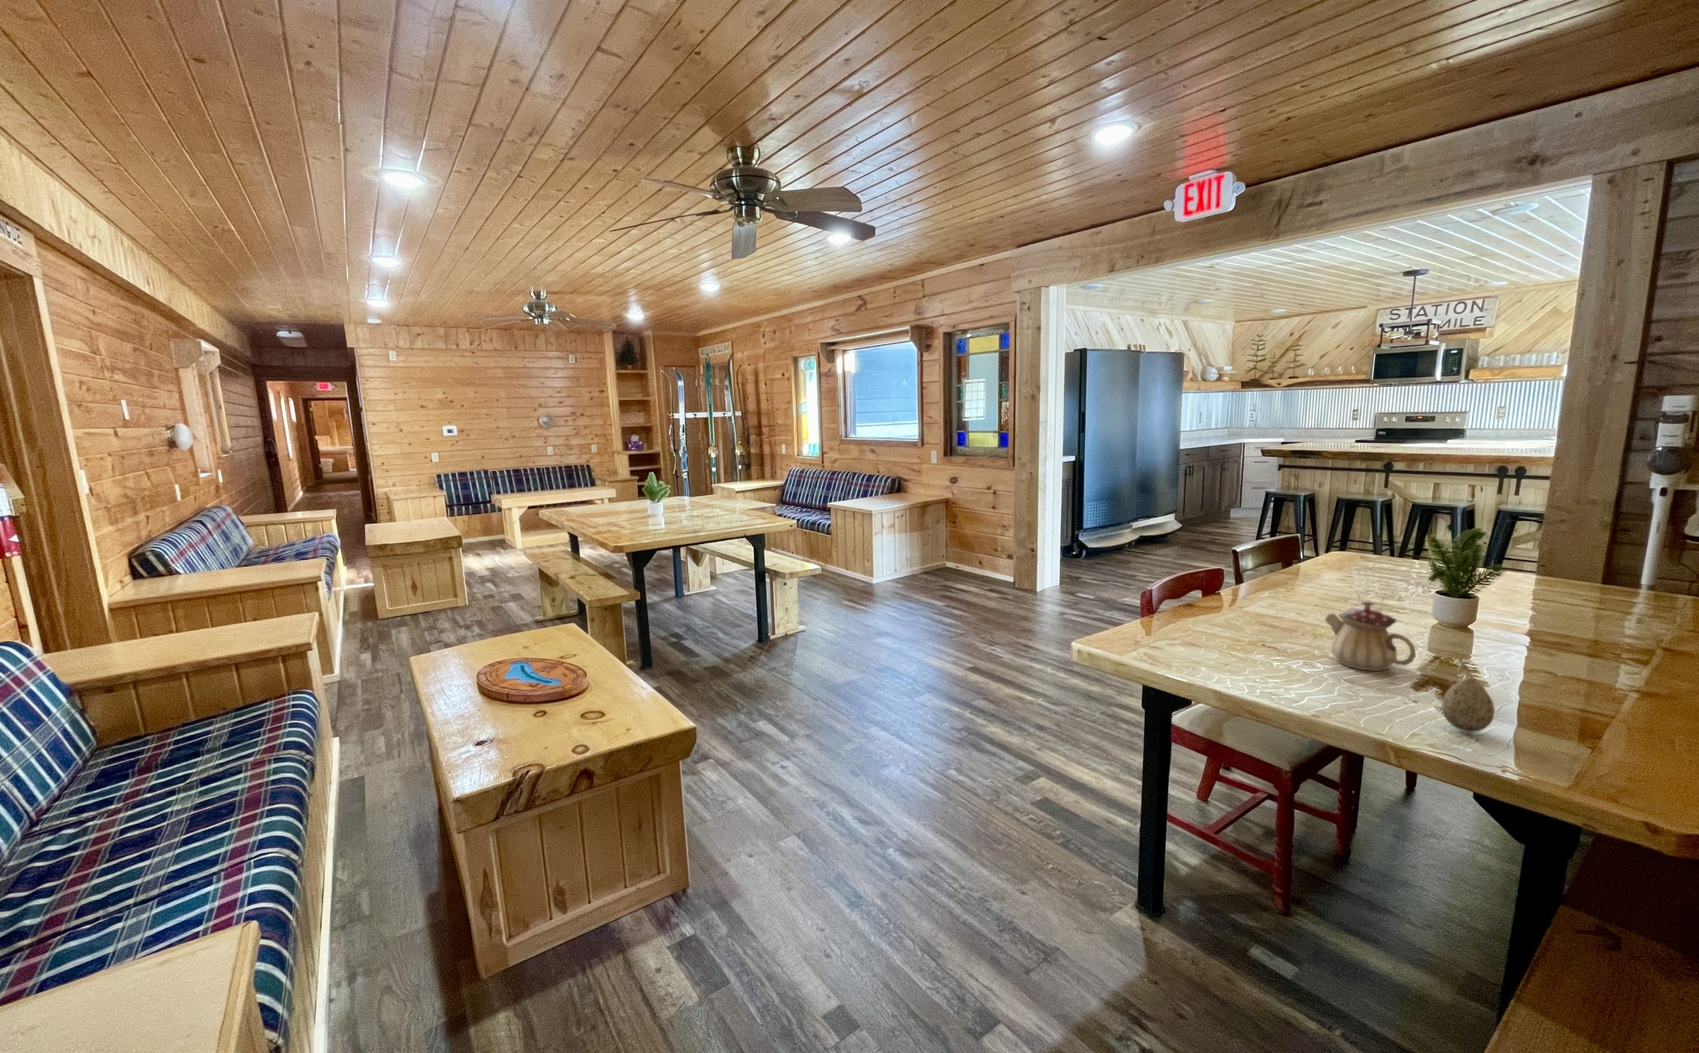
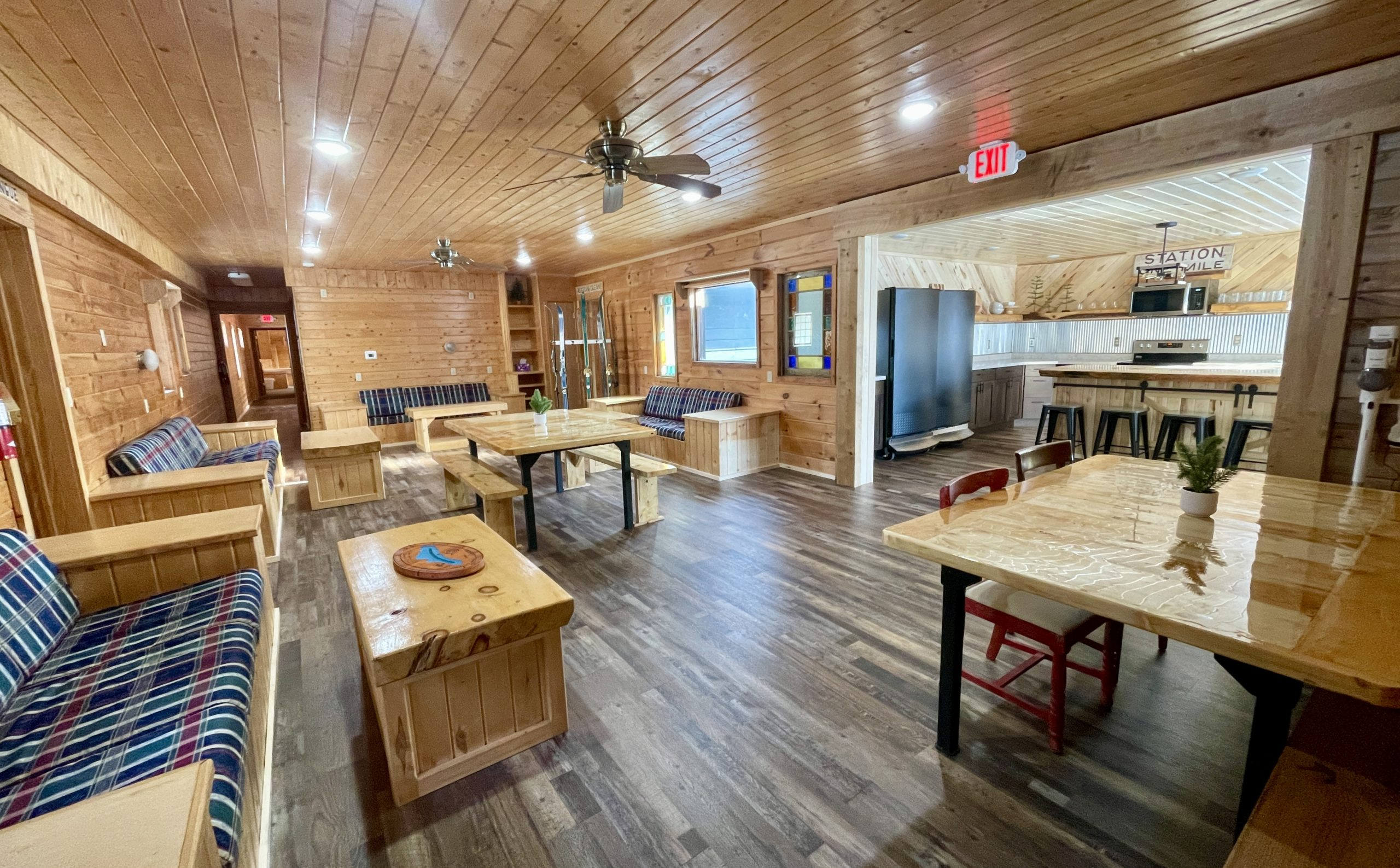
- decorative egg (1467, 705)
- teapot (1369, 633)
